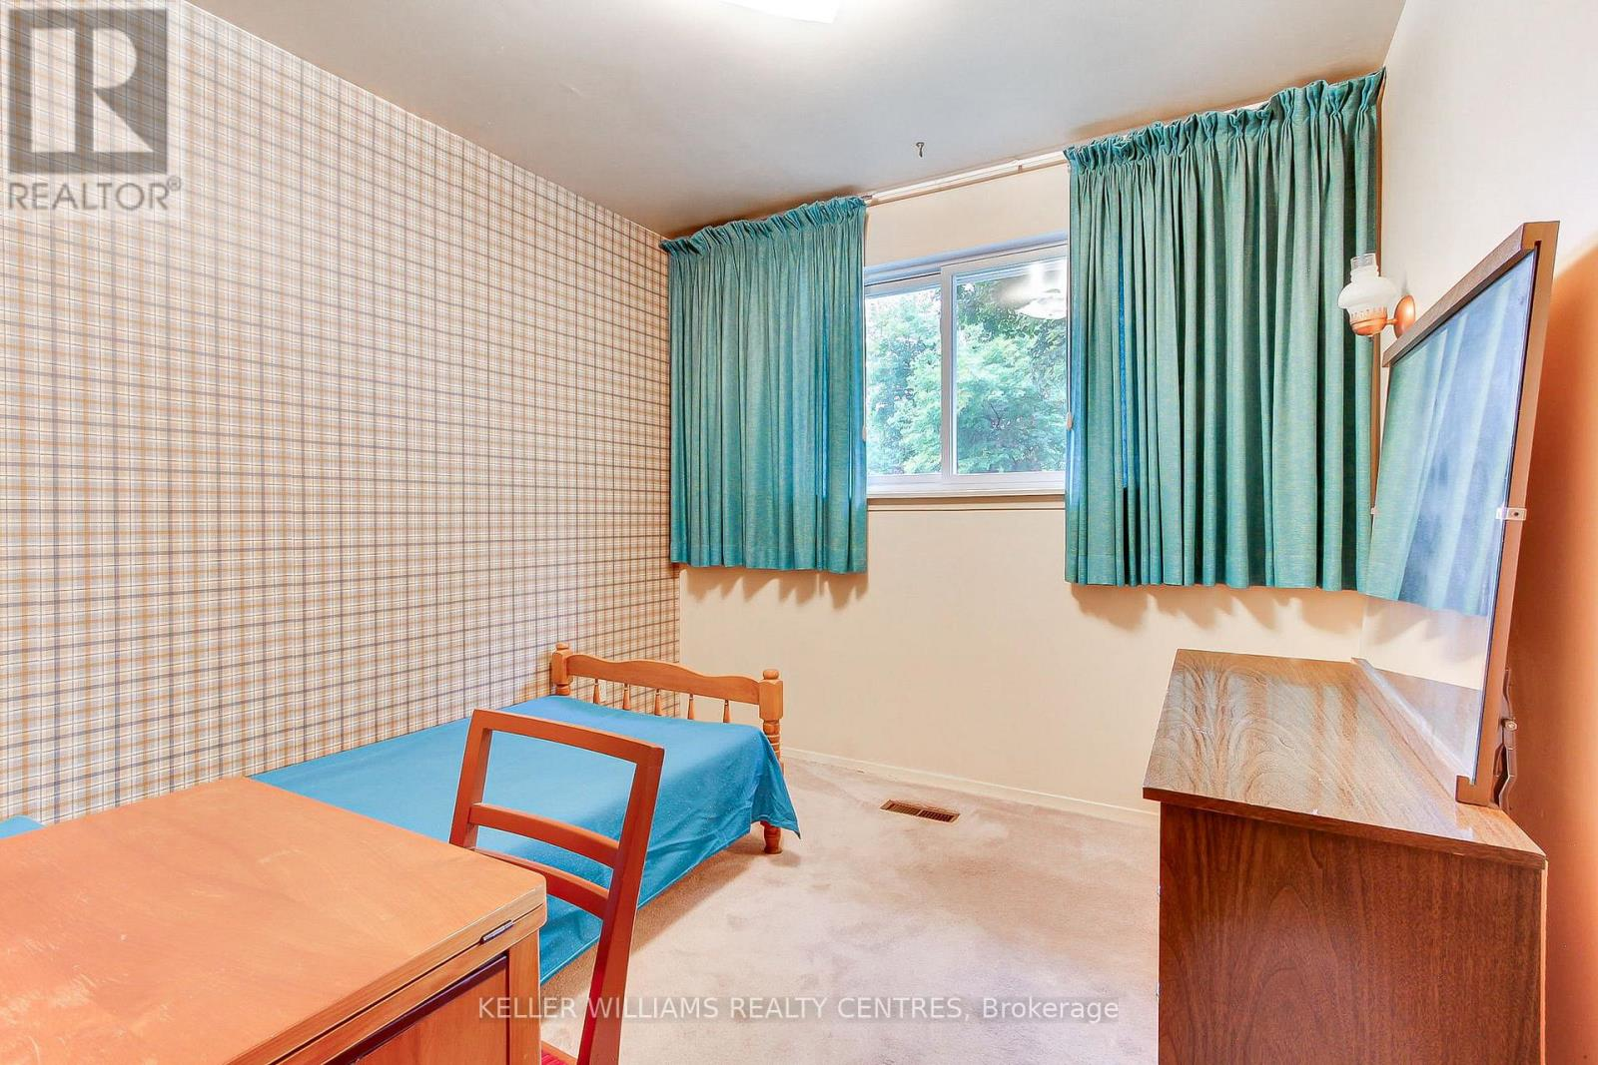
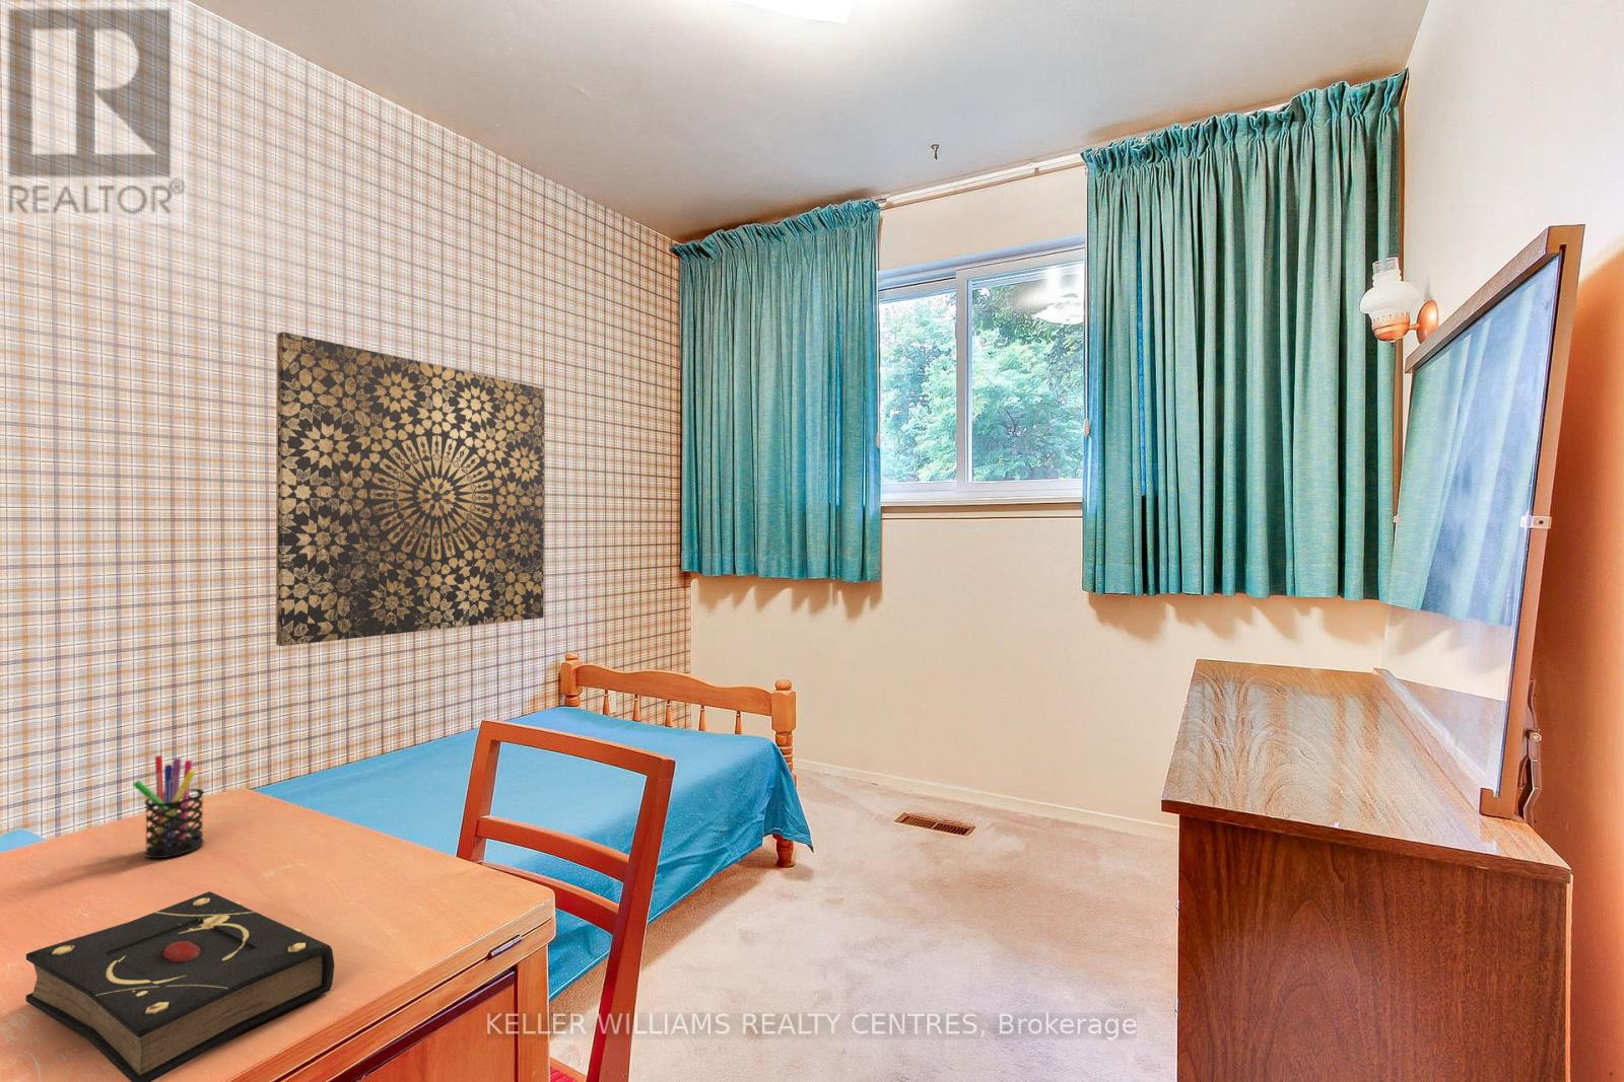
+ wall art (430, 496)
+ book (178, 965)
+ pen holder (167, 804)
